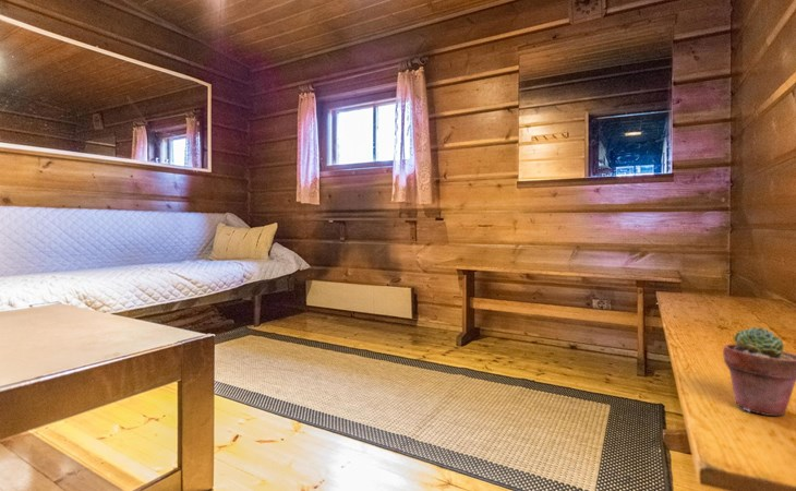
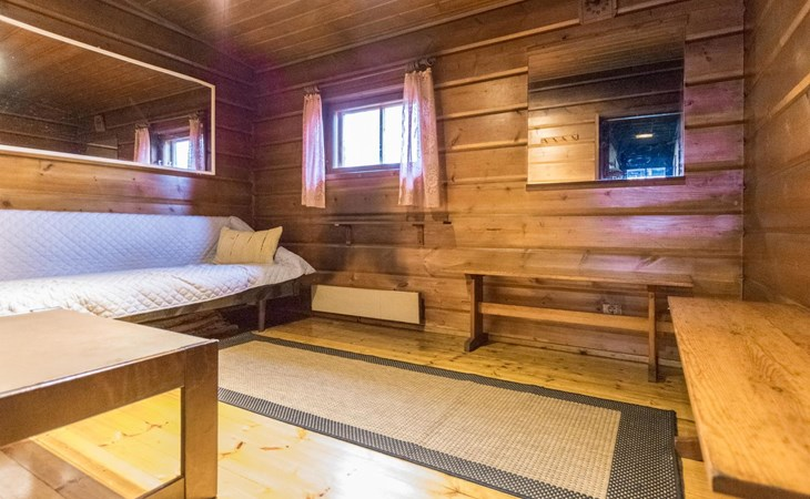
- potted succulent (761, 368)
